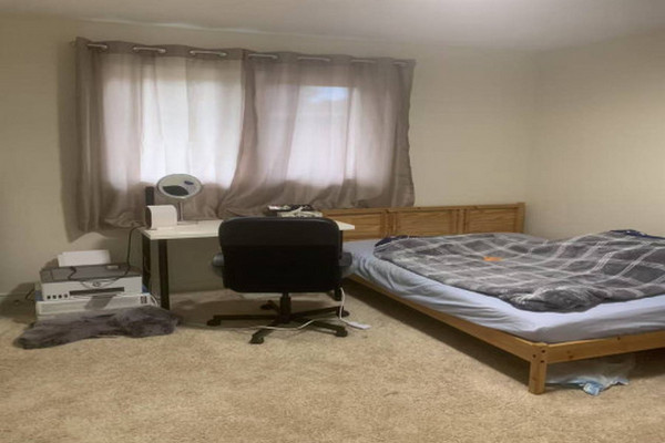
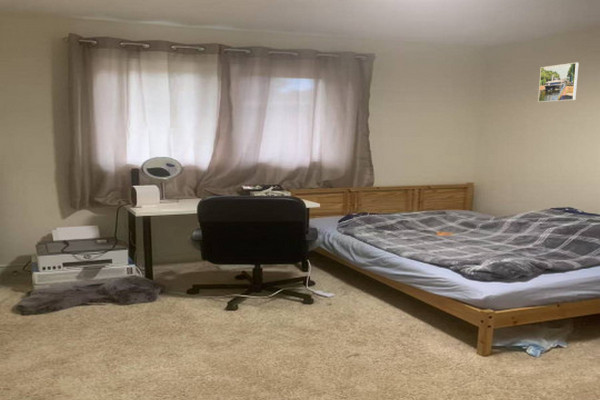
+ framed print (557, 83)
